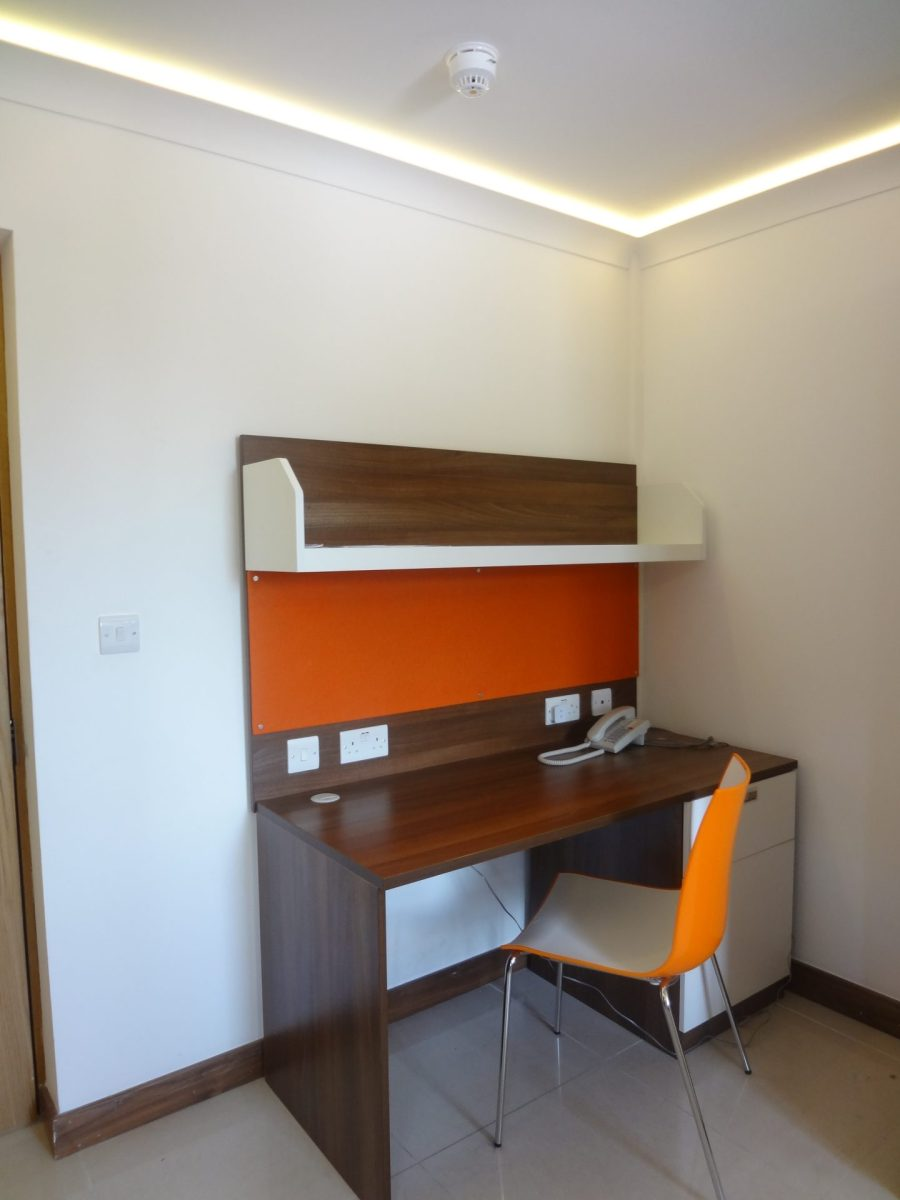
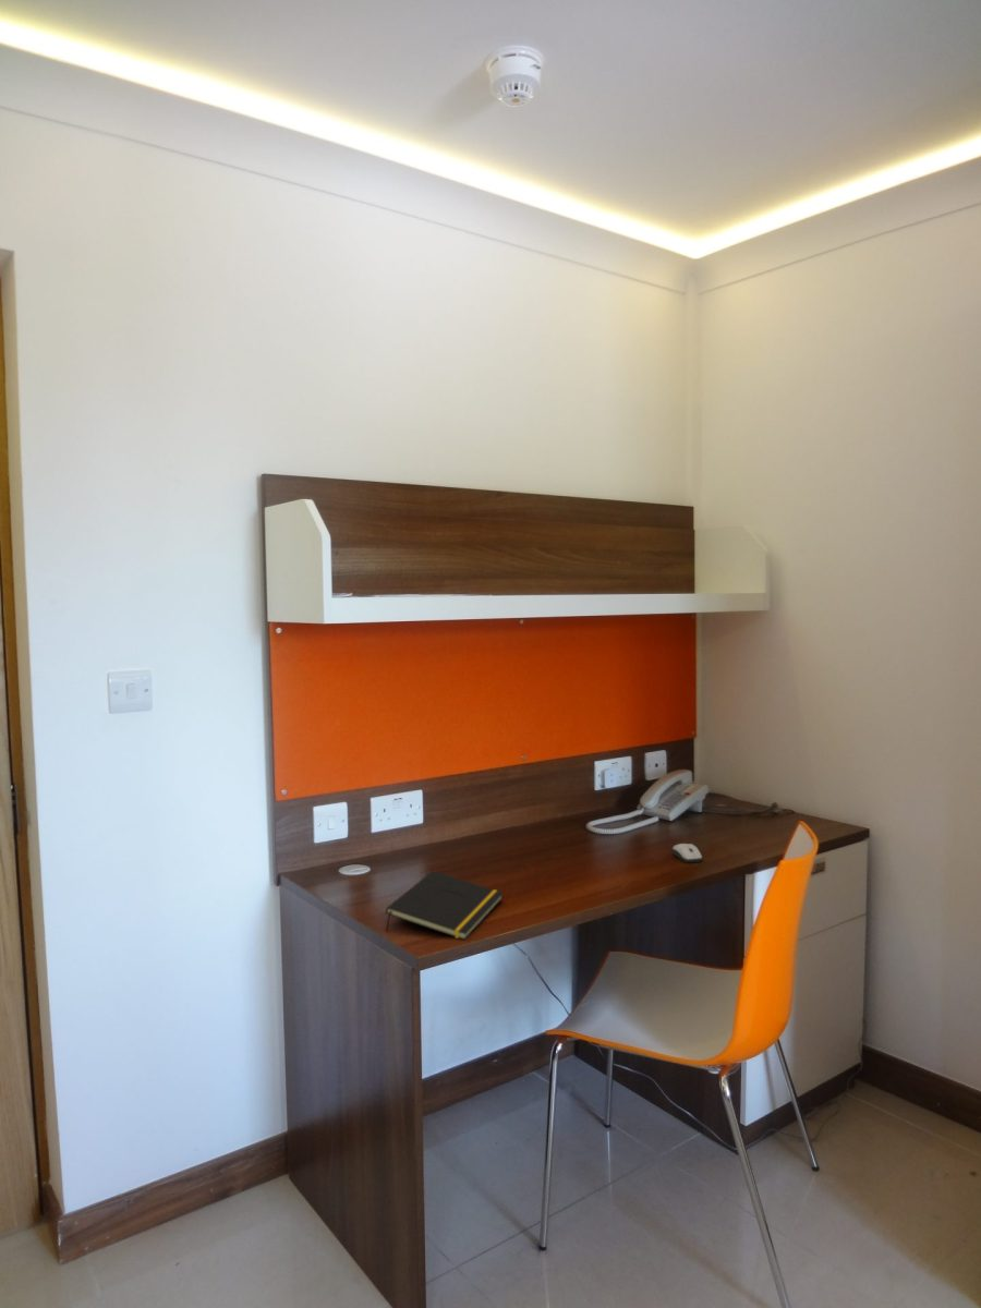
+ notepad (447, 903)
+ computer mouse (687, 851)
